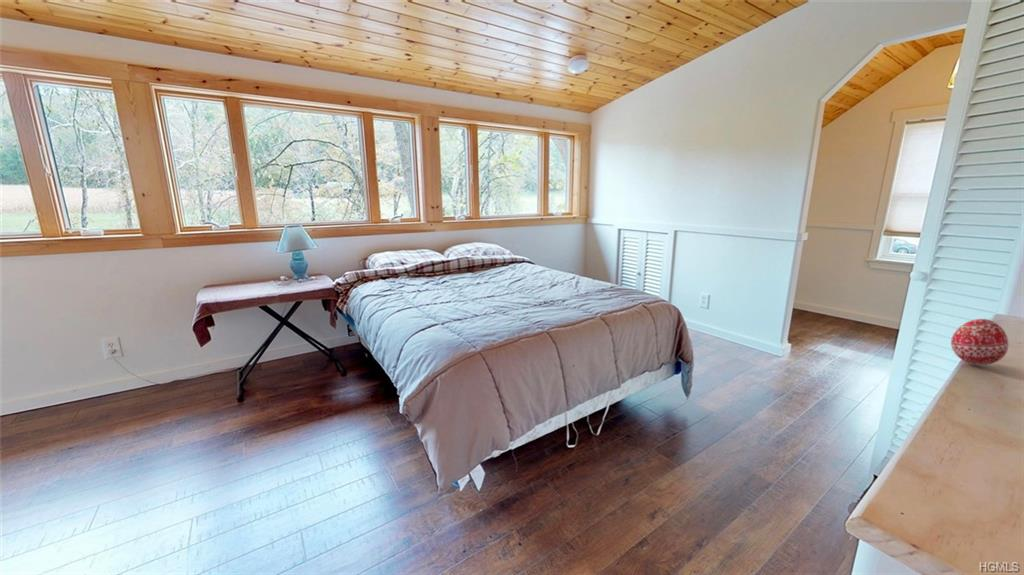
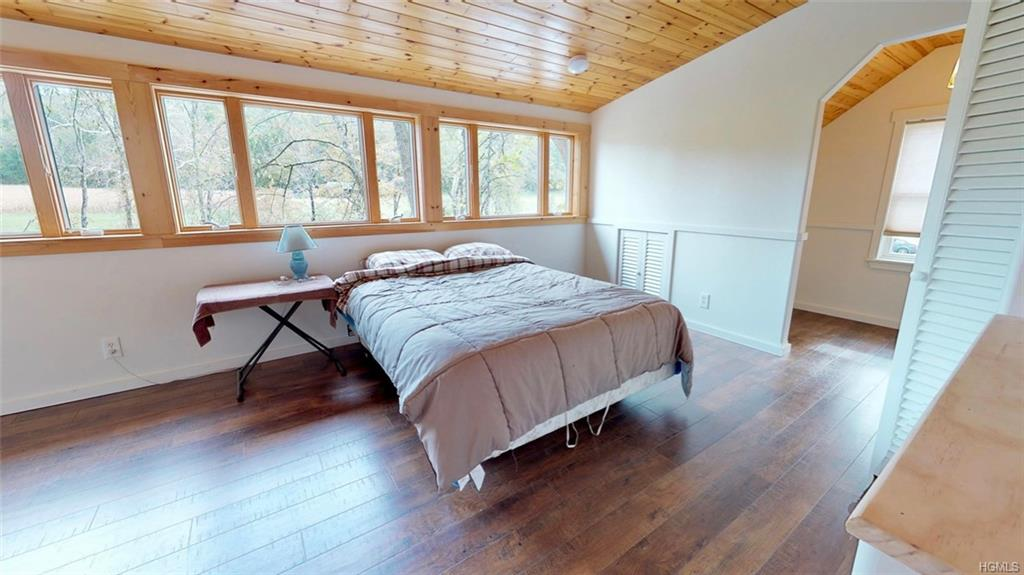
- decorative egg (979, 341)
